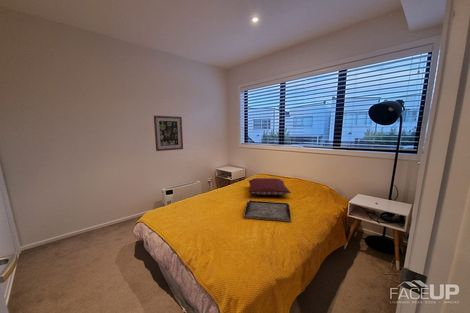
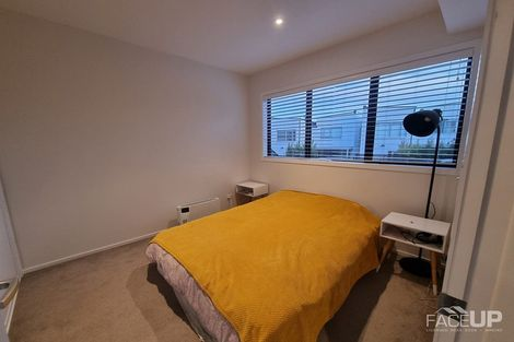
- serving tray (267, 207)
- pillow (267, 186)
- wall art (169, 133)
